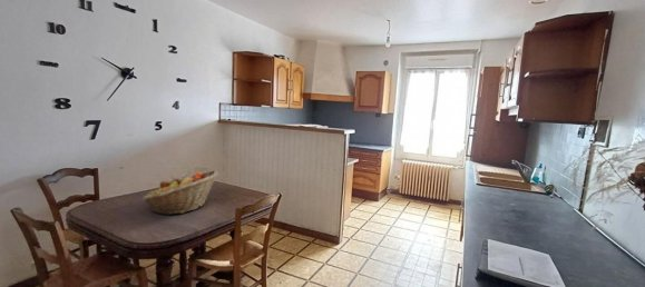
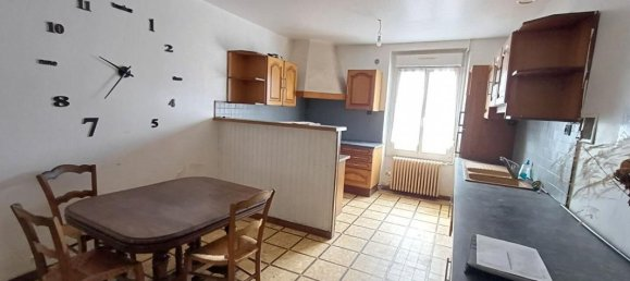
- fruit basket (183, 189)
